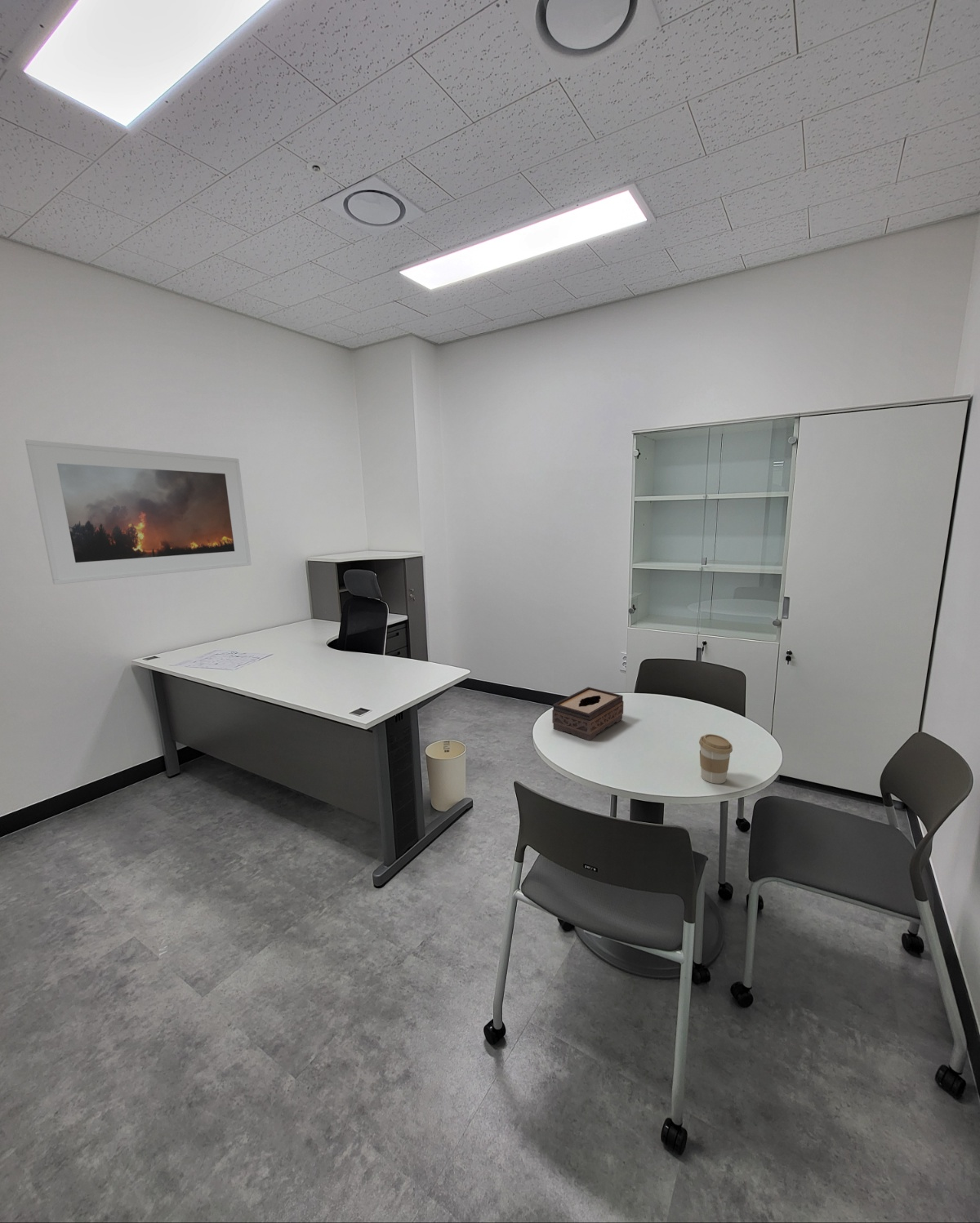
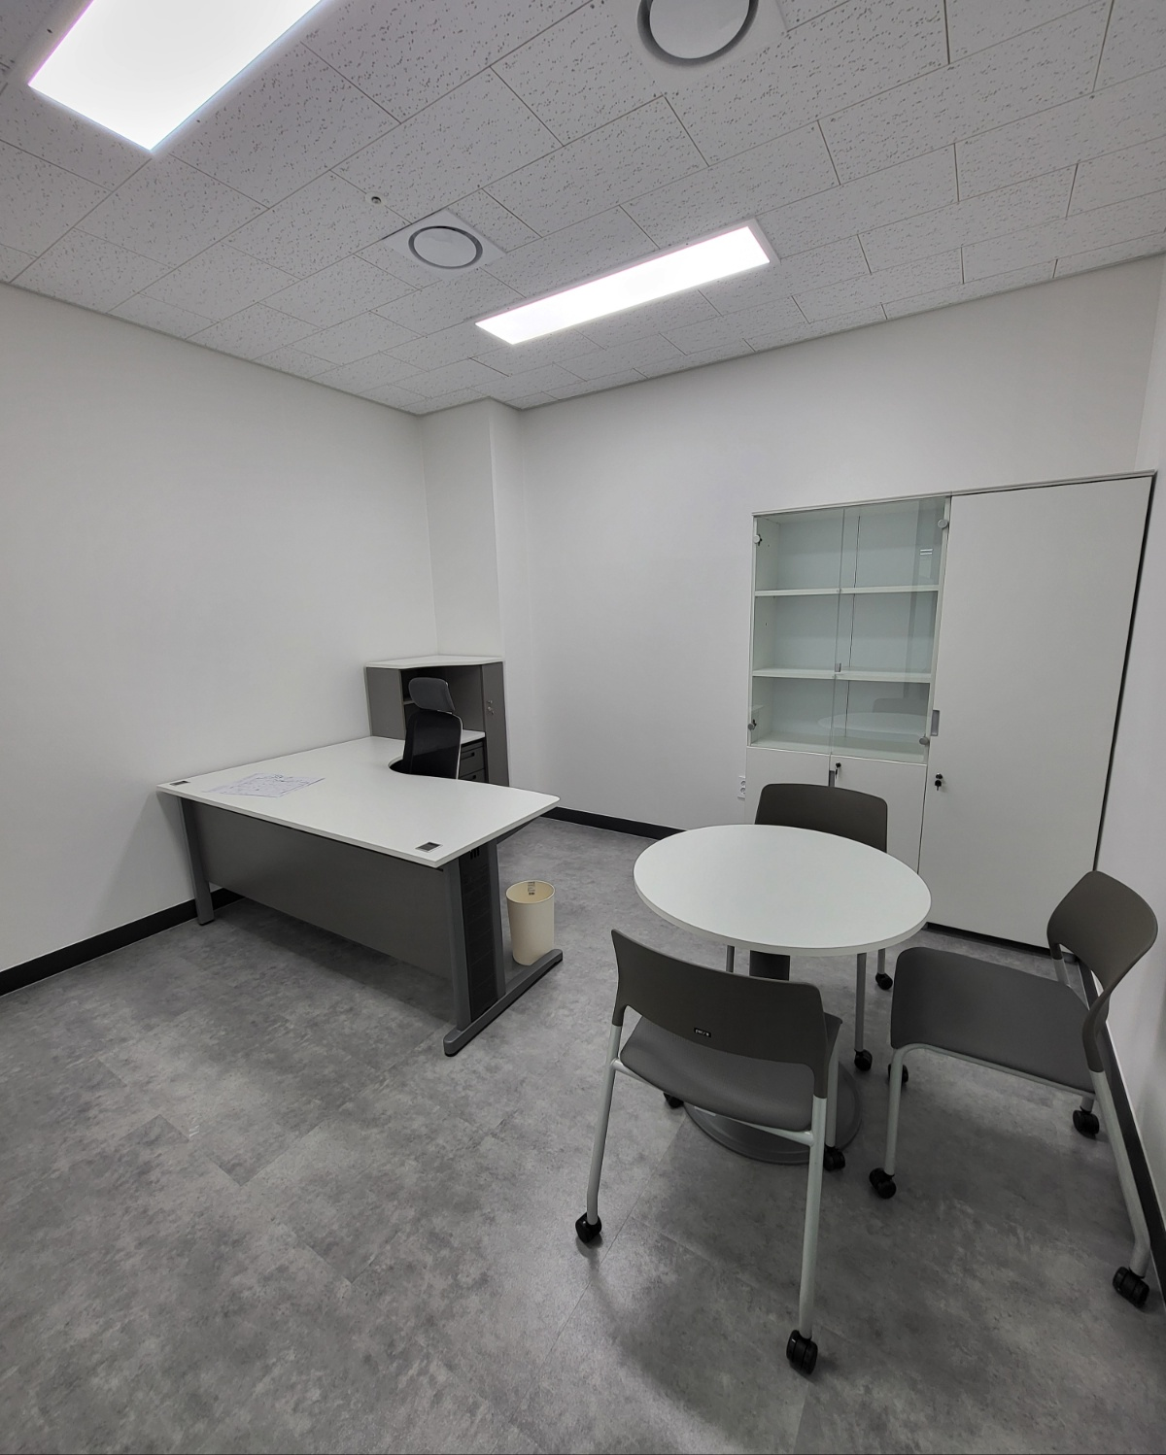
- coffee cup (715, 758)
- tissue box (588, 712)
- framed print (158, 513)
